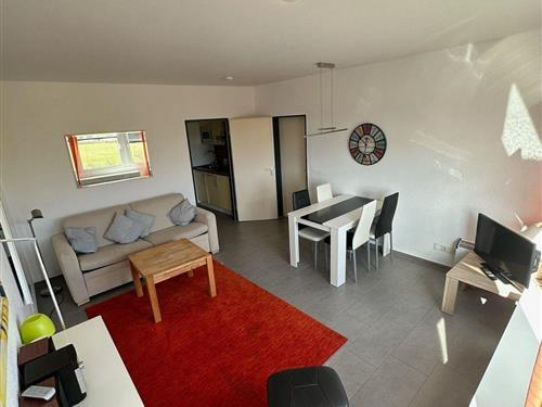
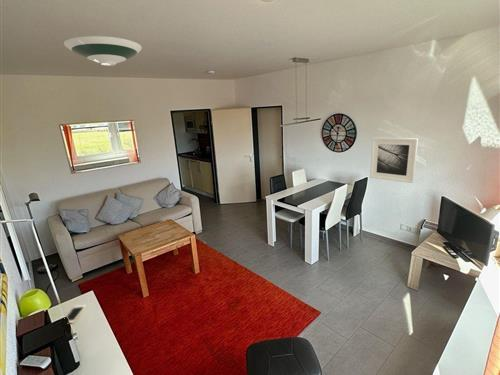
+ cell phone (74, 313)
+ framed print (392, 159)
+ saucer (106, 55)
